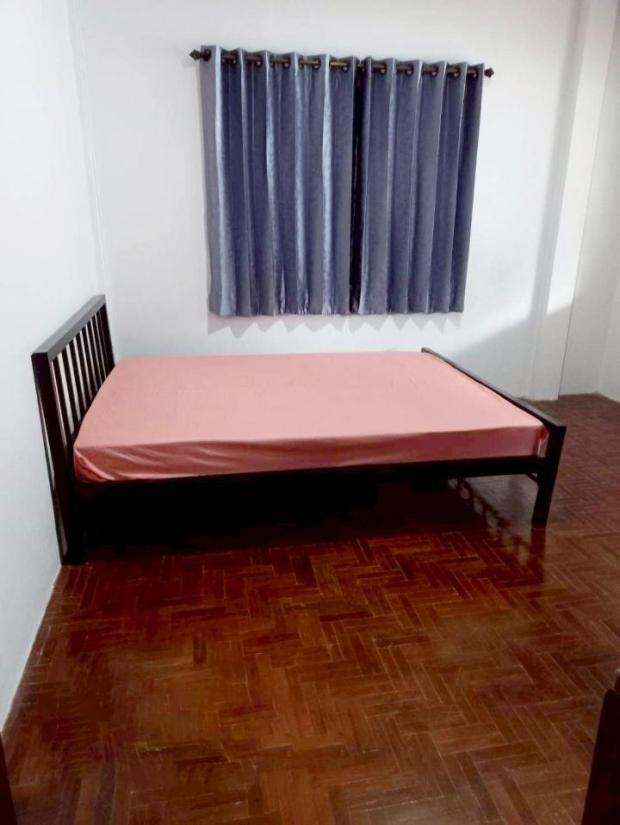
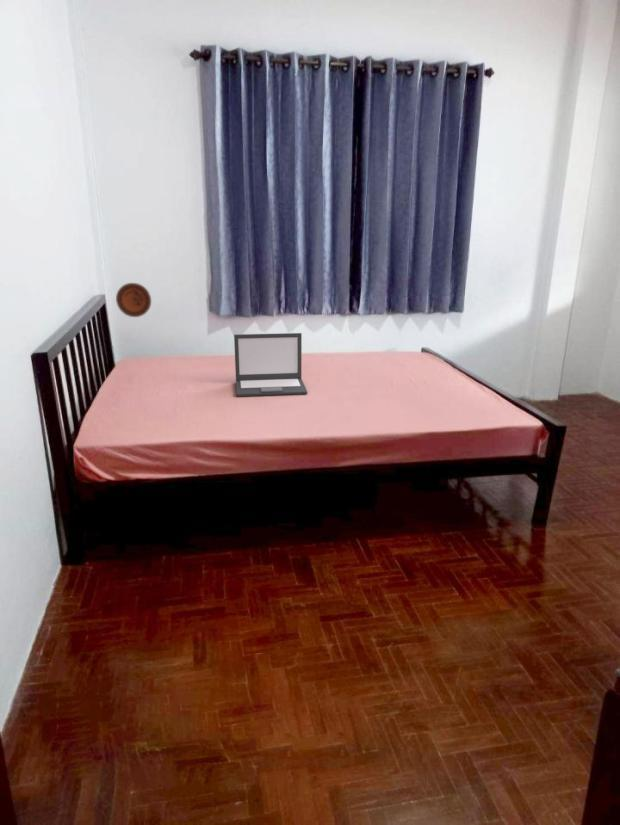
+ laptop (270, 363)
+ decorative plate (133, 300)
